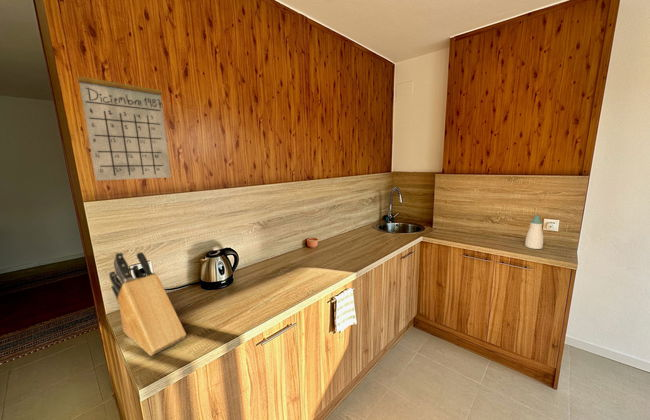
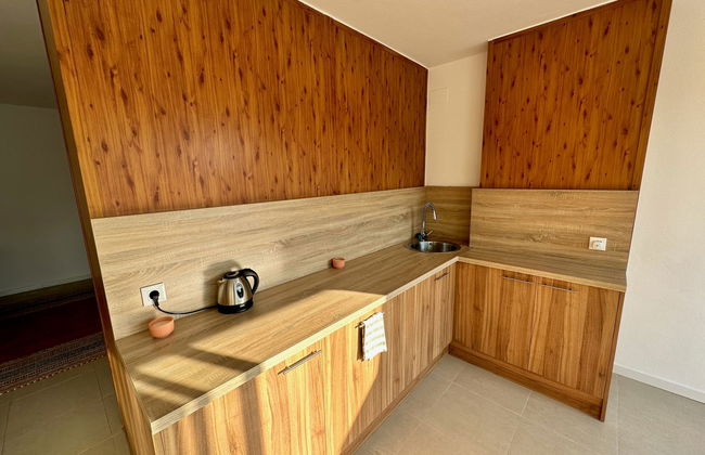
- knife block (143, 295)
- calendar (128, 121)
- soap bottle (535, 231)
